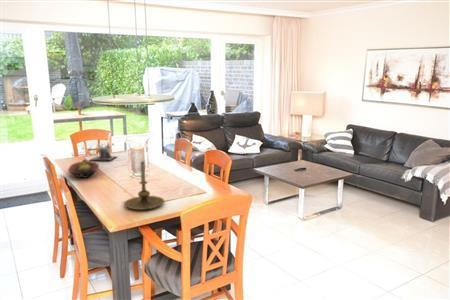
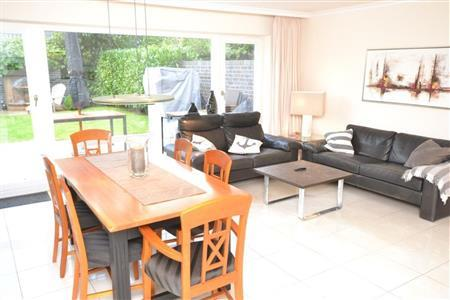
- candle holder (143, 183)
- fruit bowl (83, 167)
- plant (102, 151)
